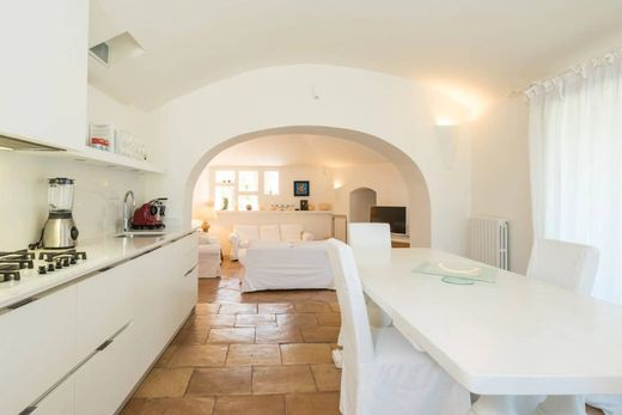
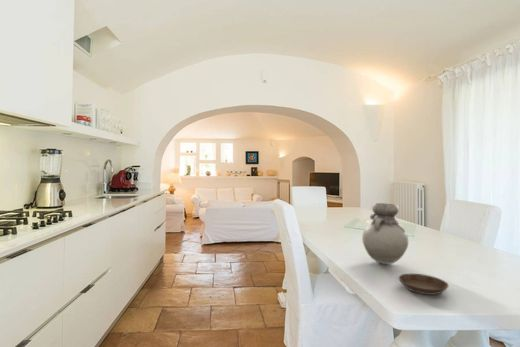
+ saucer (422, 284)
+ vase (384, 233)
